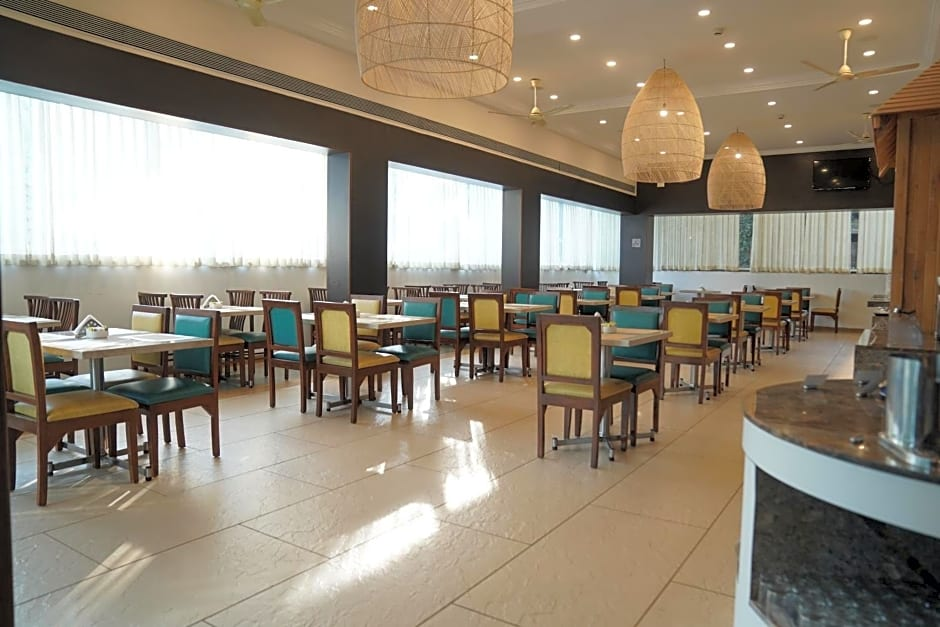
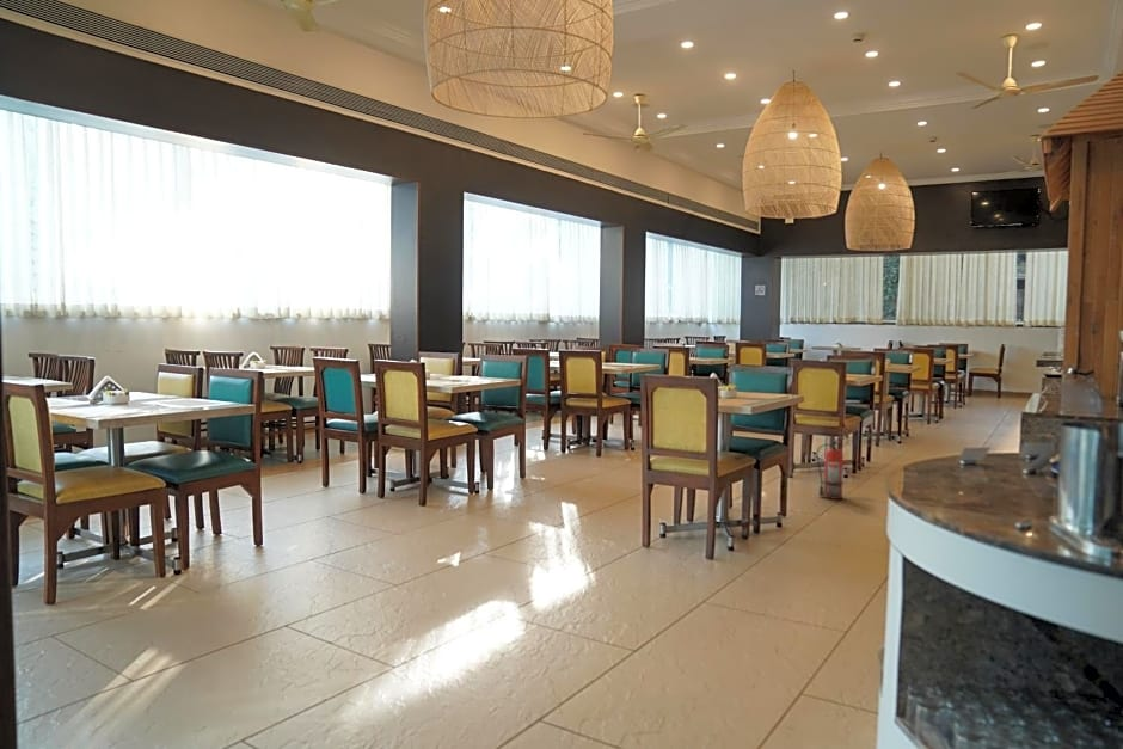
+ fire extinguisher (831, 466)
